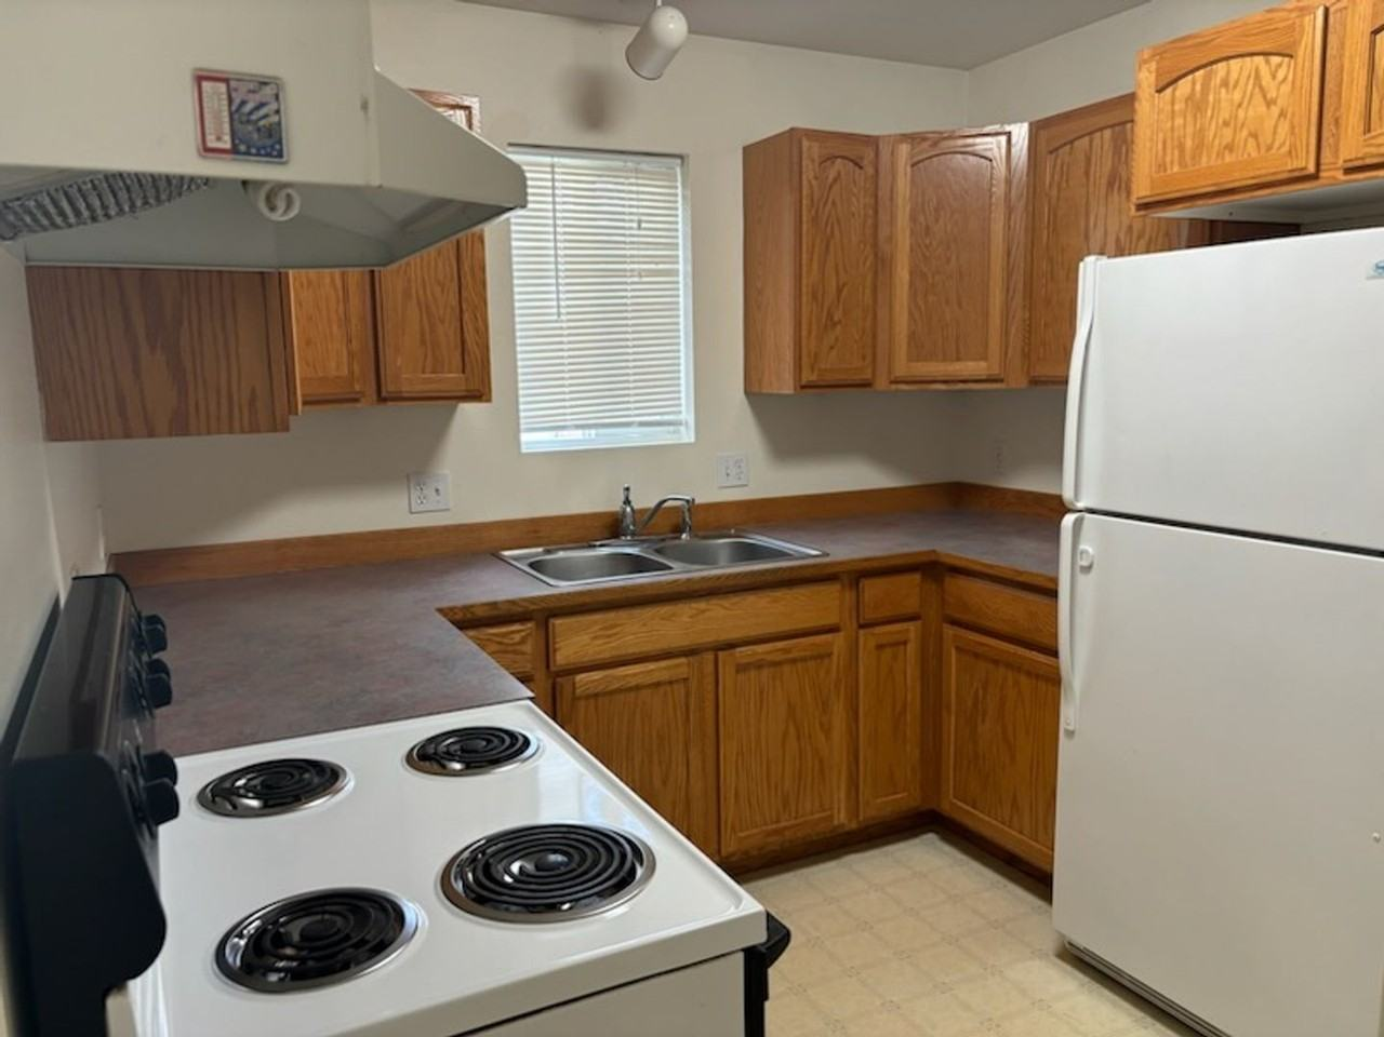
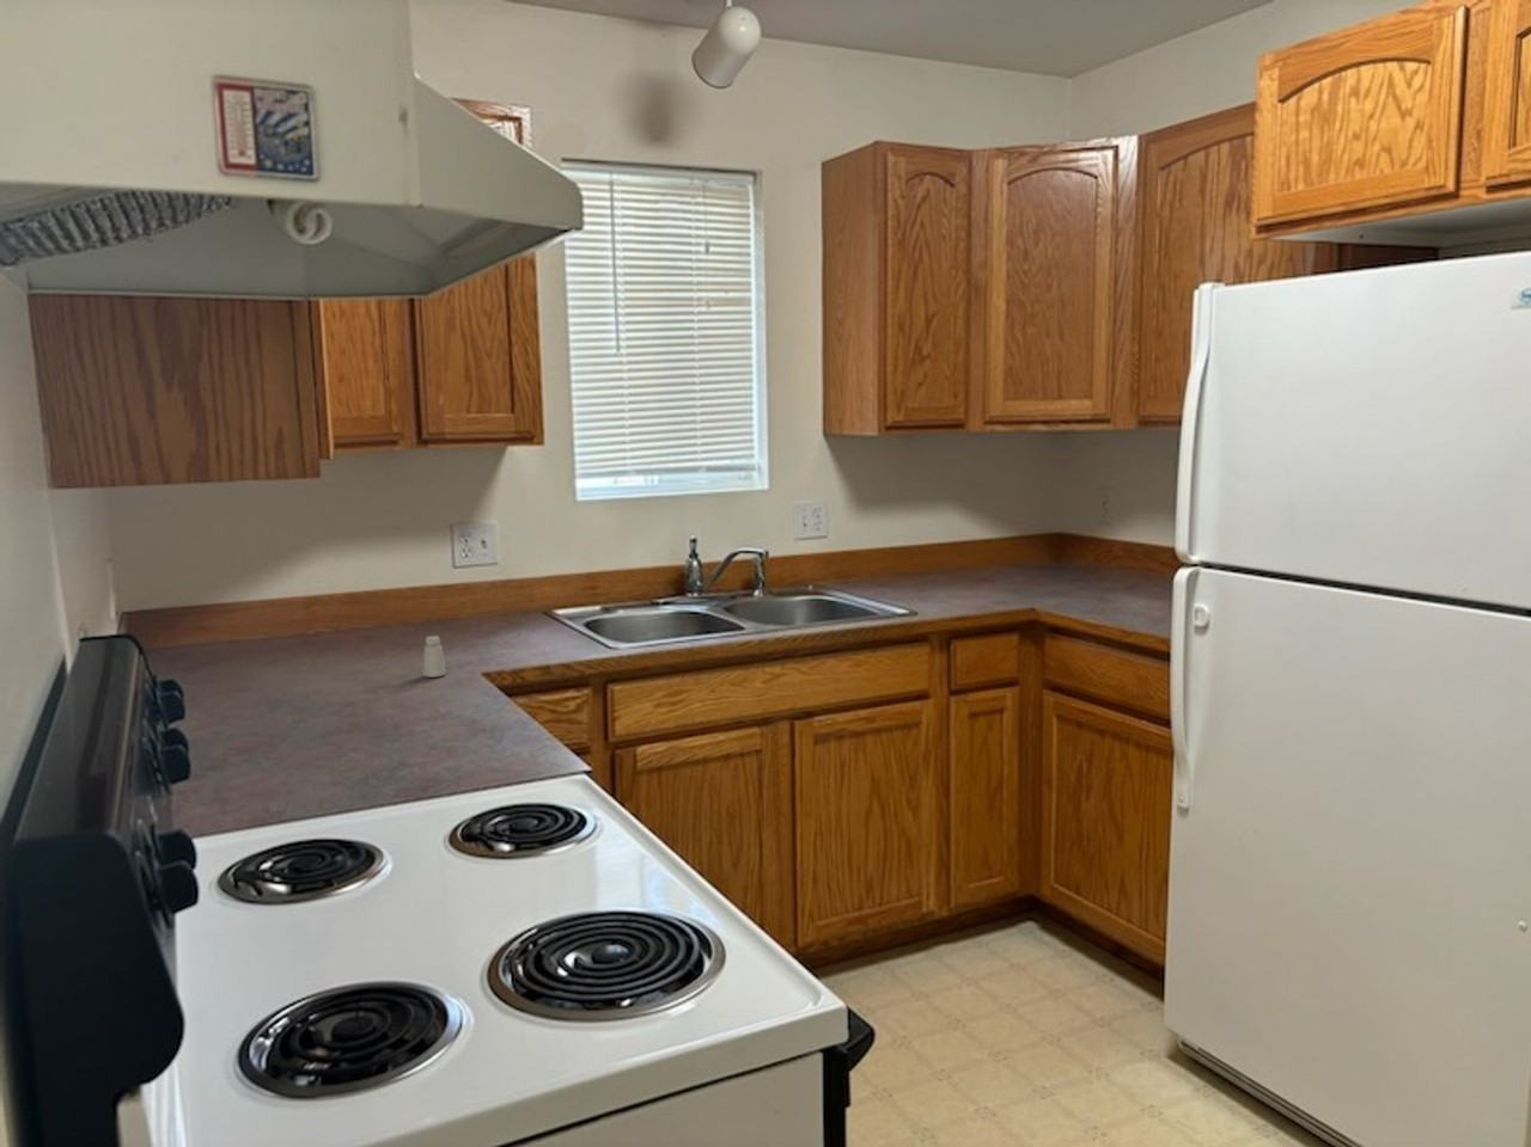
+ saltshaker (433, 654)
